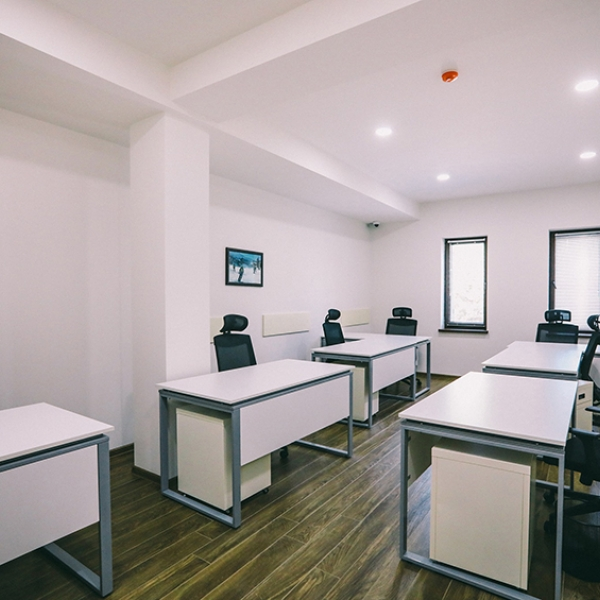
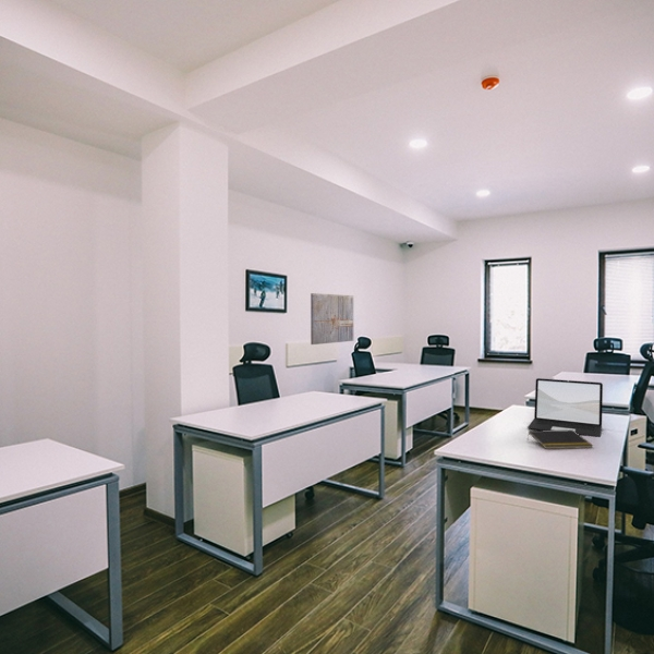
+ wall art (332, 318)
+ laptop (565, 405)
+ notepad (559, 438)
